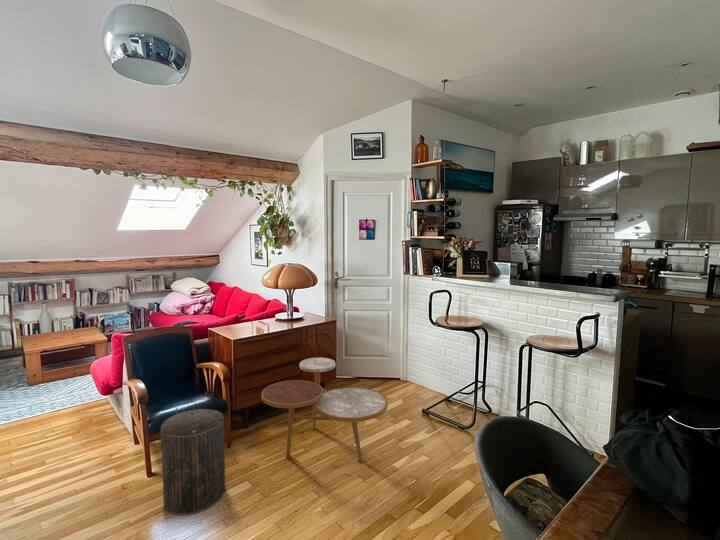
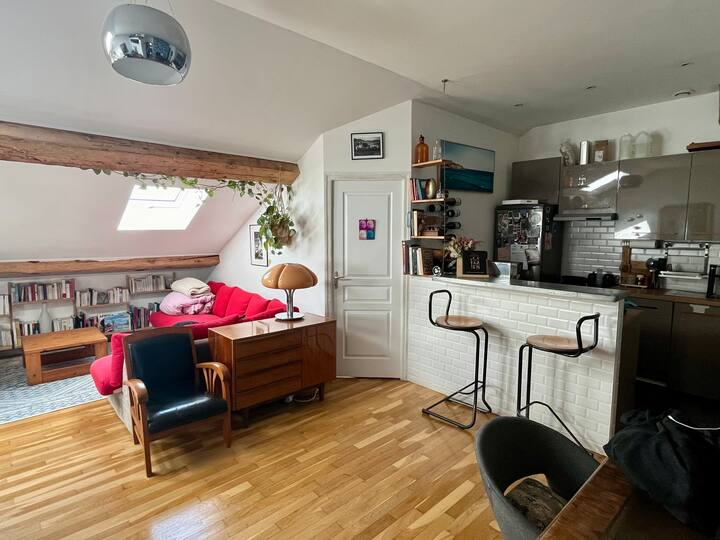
- side table (327, 411)
- stool (194, 458)
